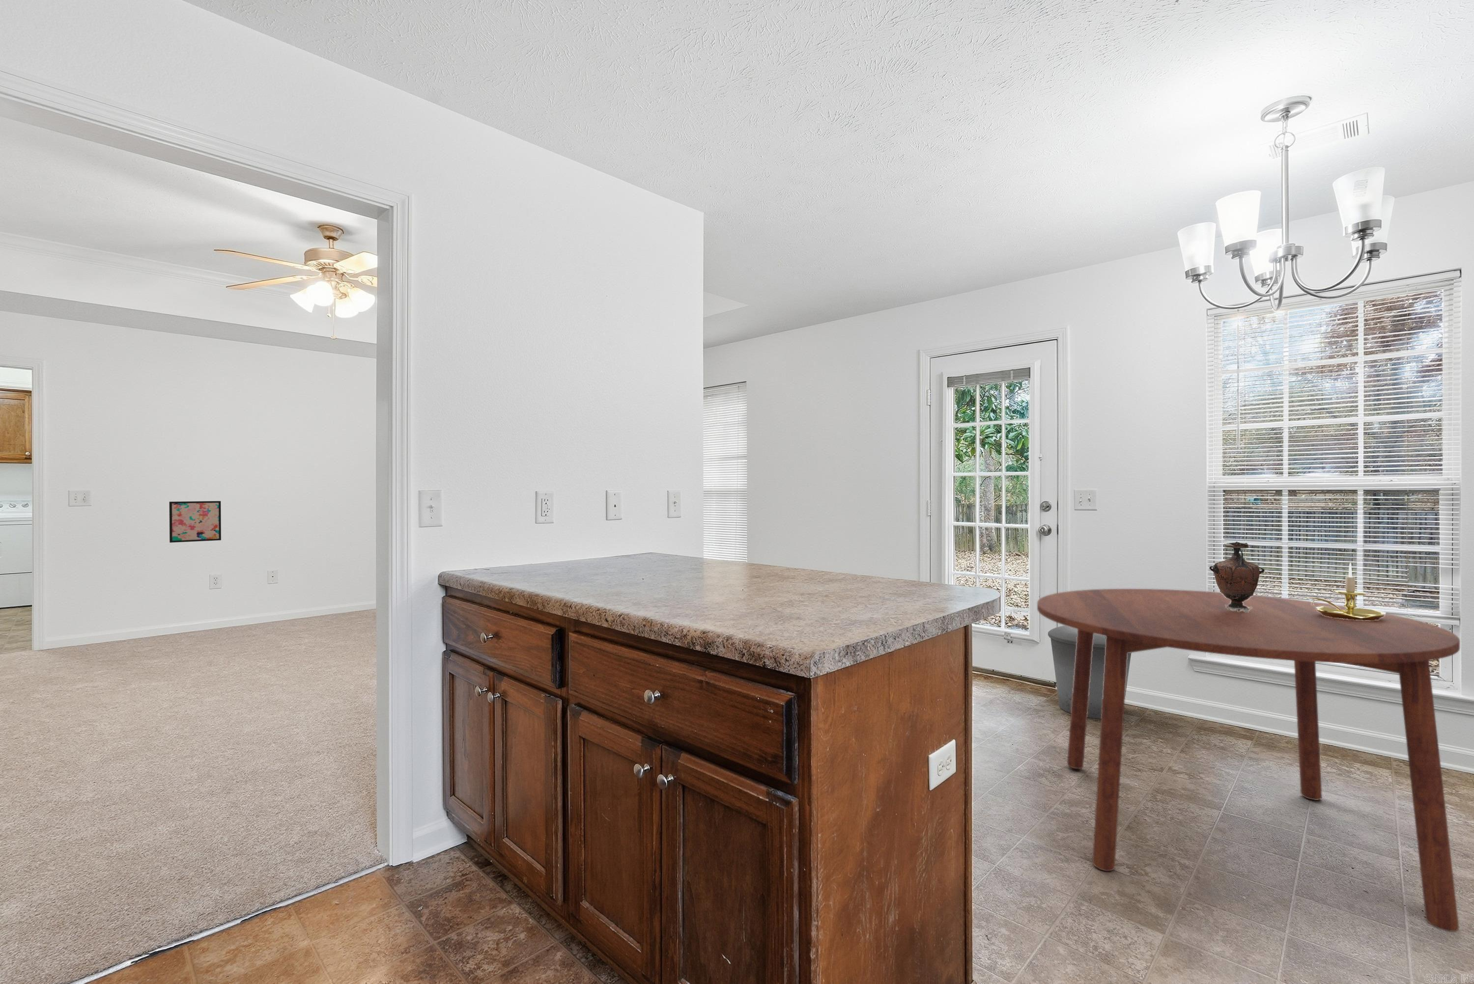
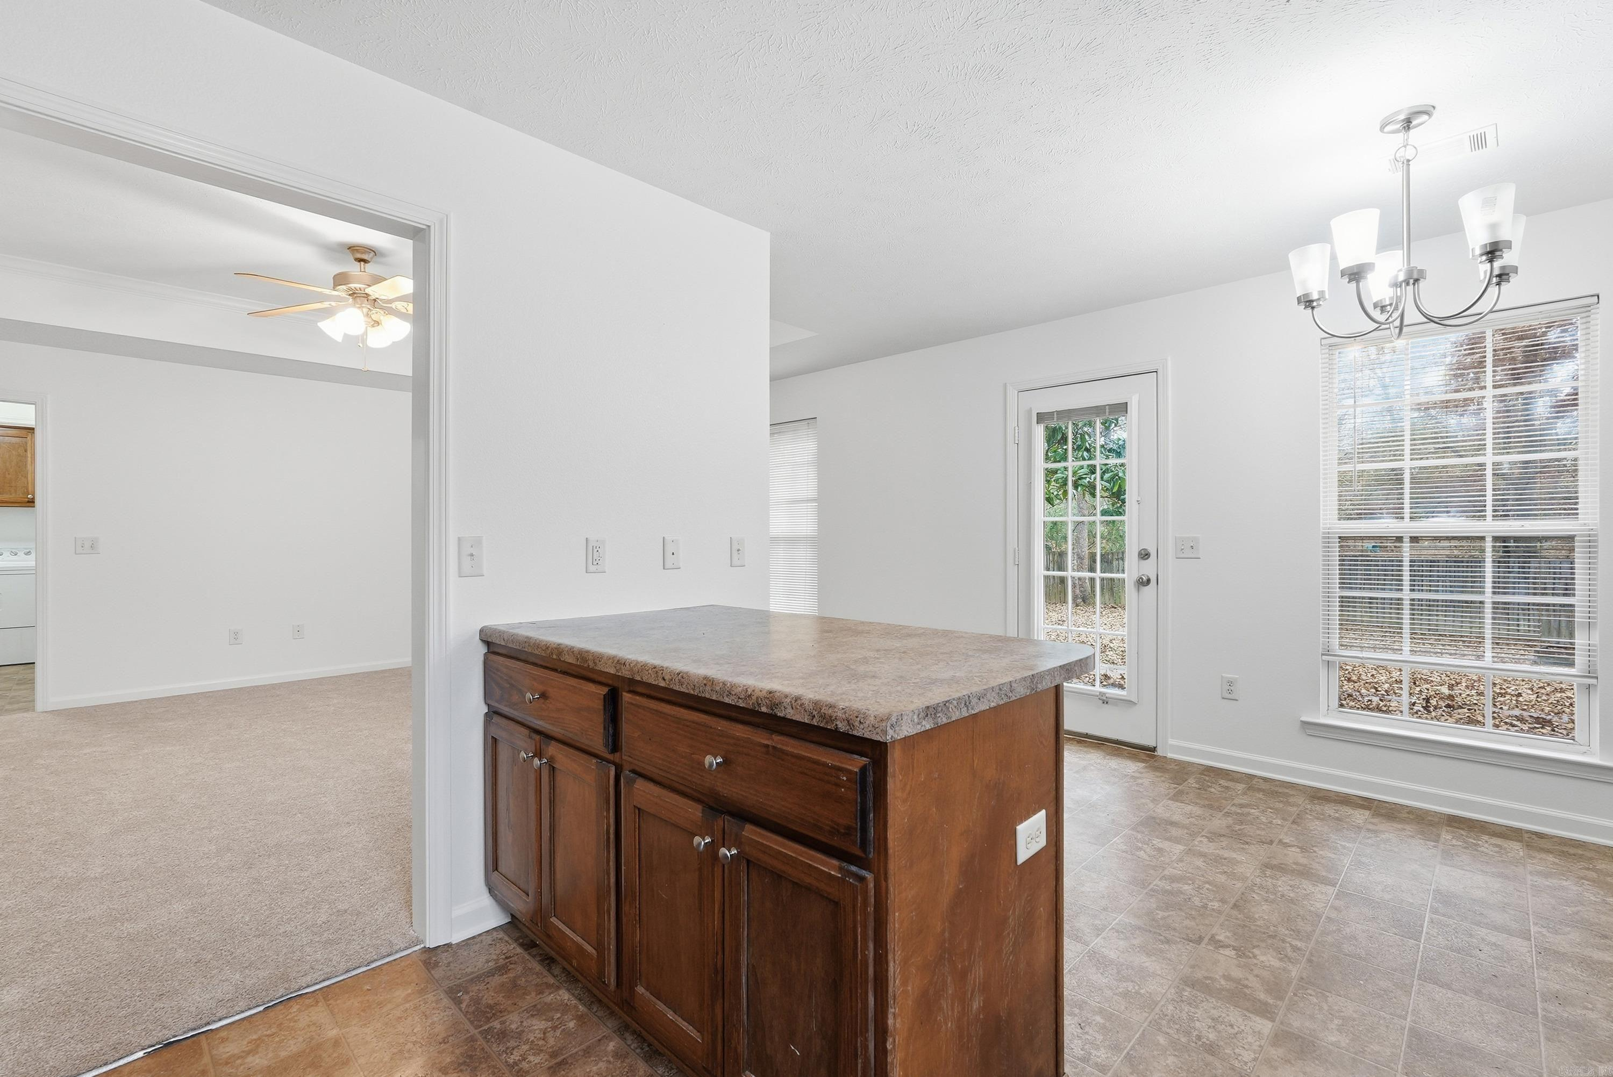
- dining table (1226, 655)
- candle holder (1345, 589)
- trash can (1092, 666)
- vase (1238, 573)
- wall art (196, 521)
